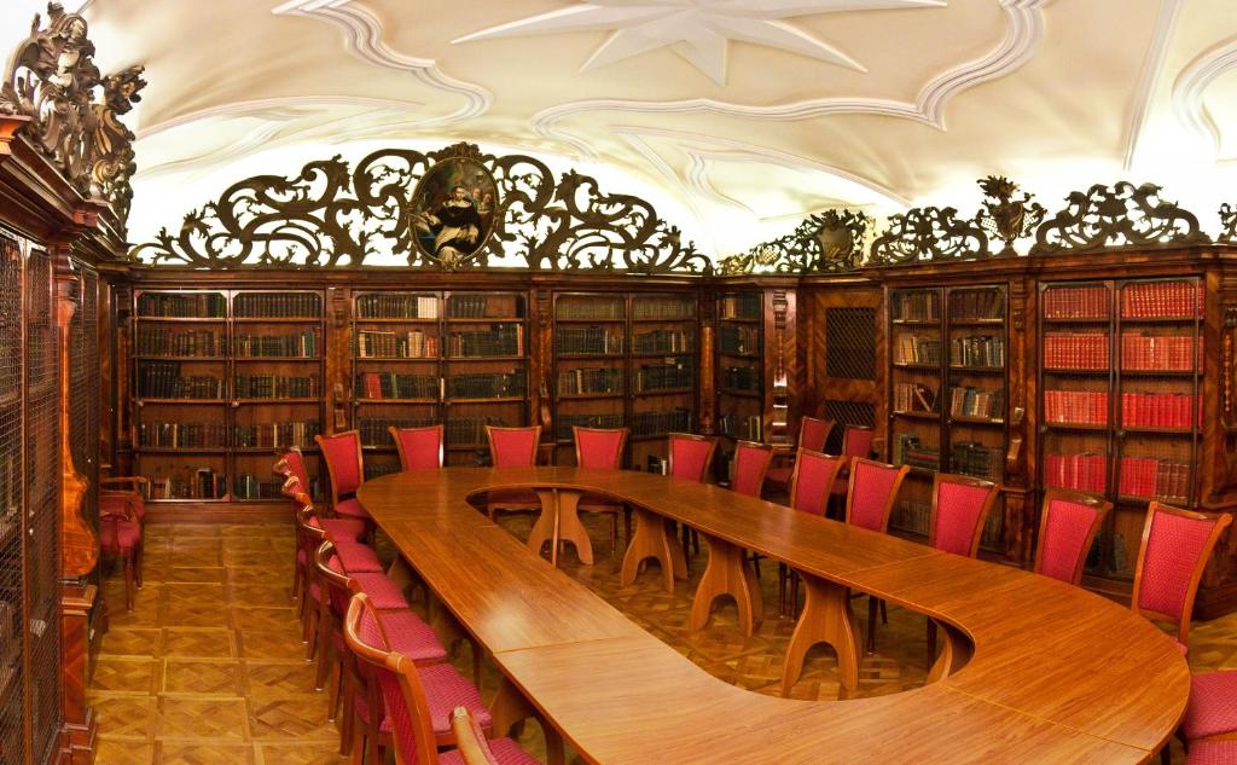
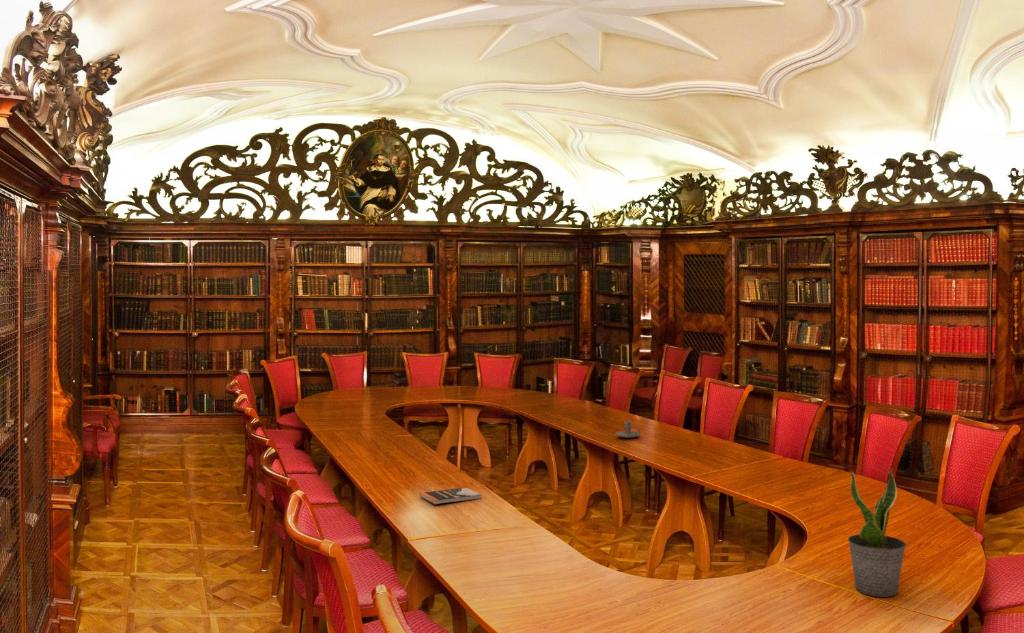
+ potted plant (876, 530)
+ book (450, 495)
+ candle holder (629, 429)
